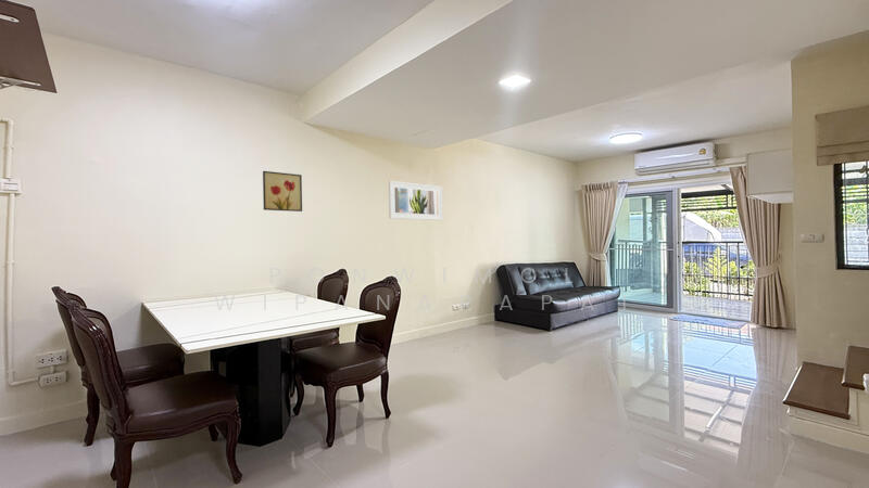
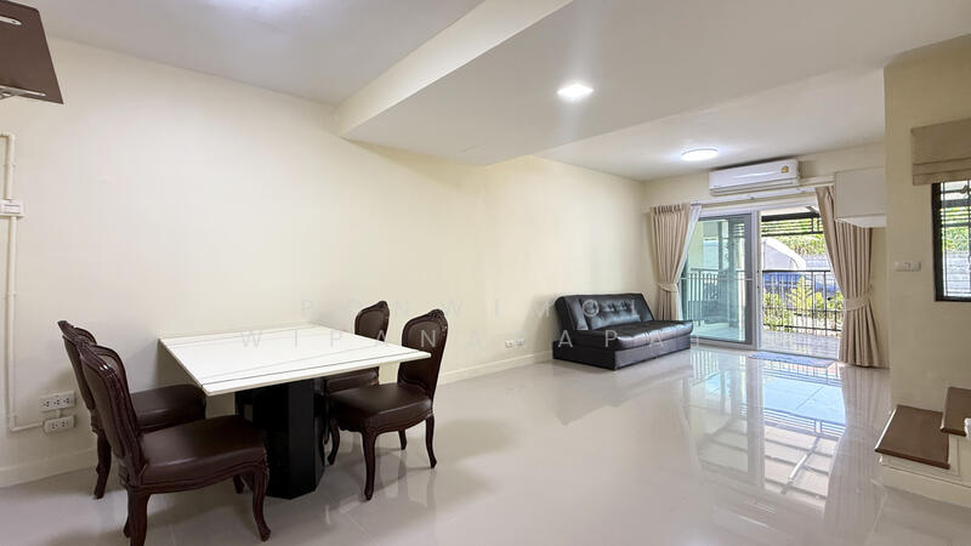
- wall art (282, 192)
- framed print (417, 201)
